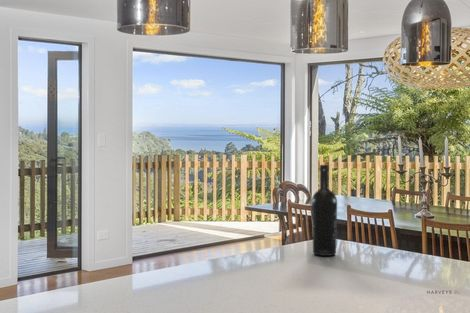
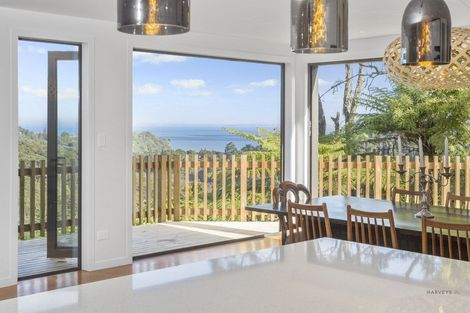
- wine bottle (324, 209)
